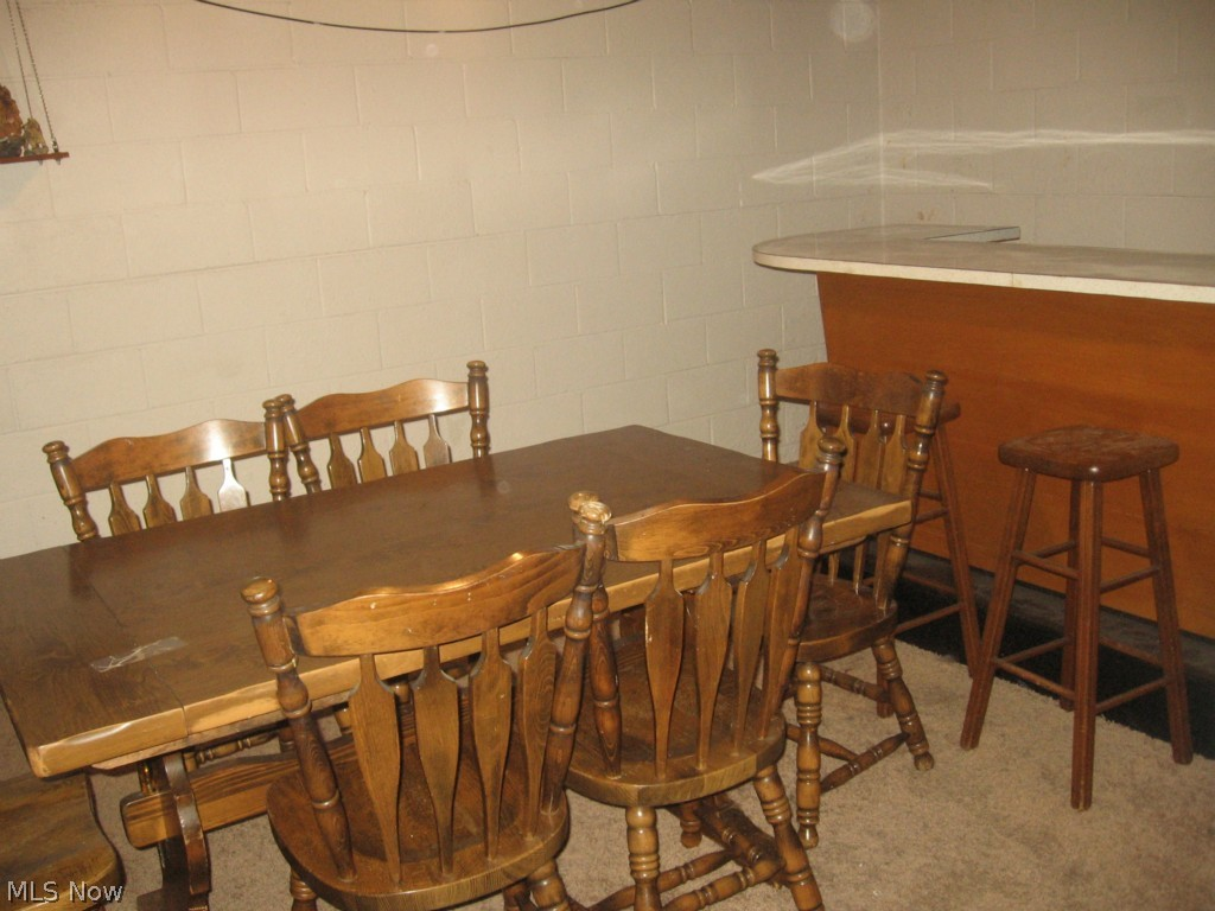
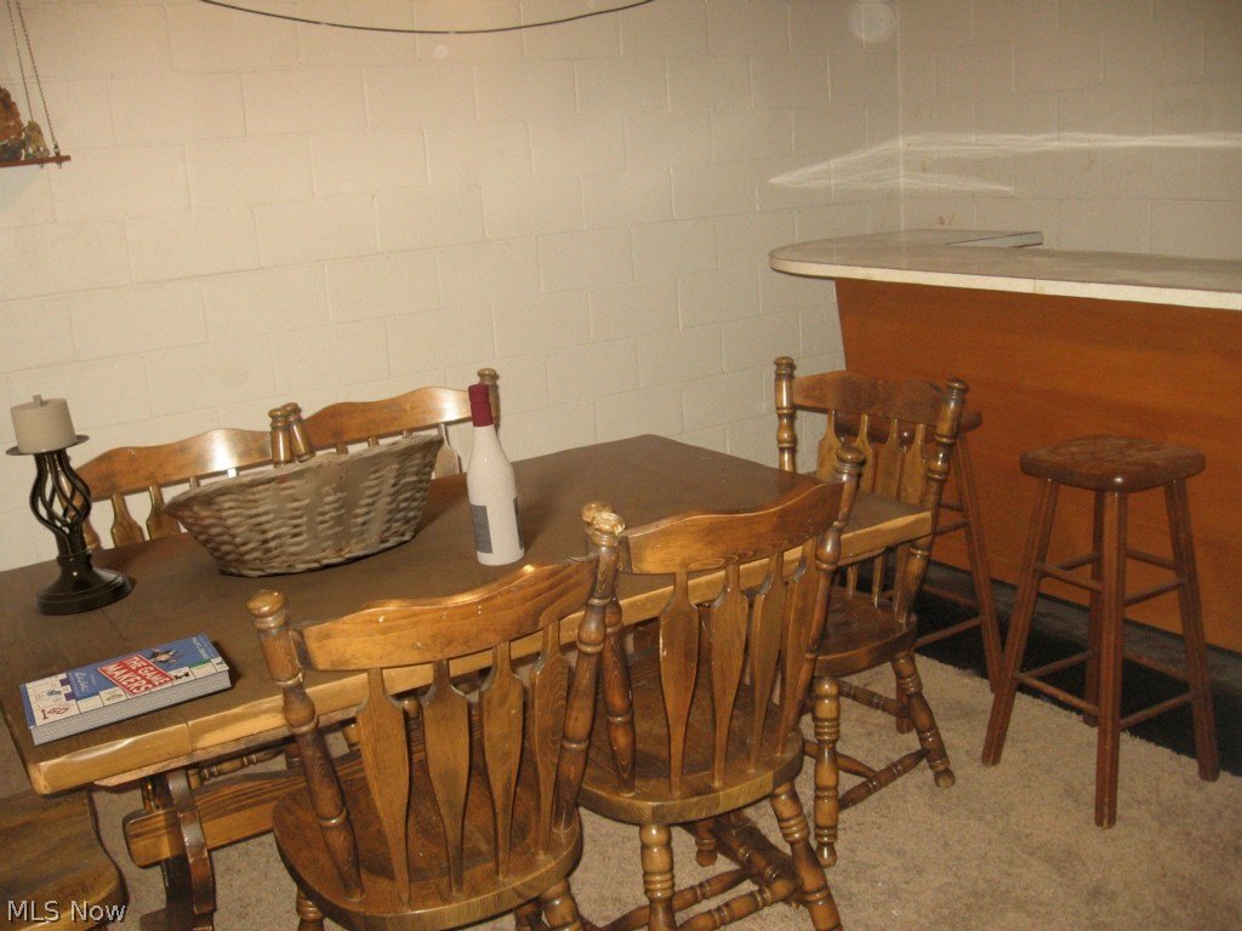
+ candle holder (62, 498)
+ book (125, 685)
+ alcohol (489, 473)
+ fruit basket (312, 495)
